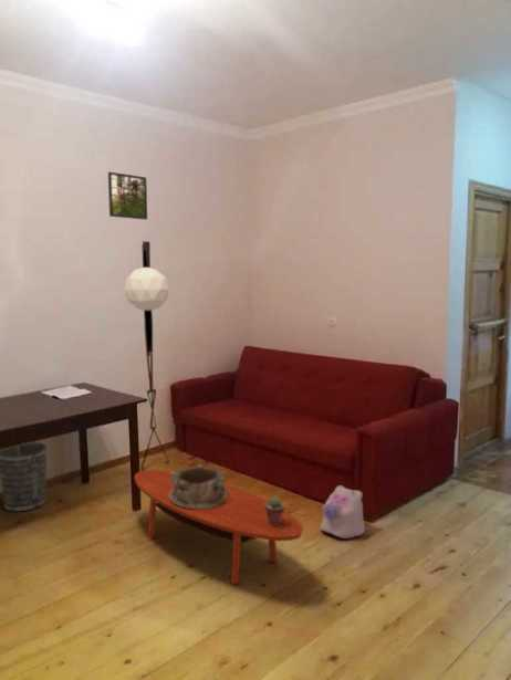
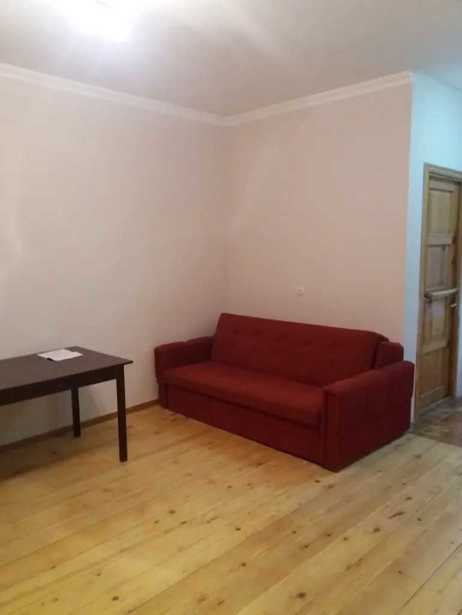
- wastebasket (23, 475)
- floor lamp (148, 355)
- potted succulent (274, 509)
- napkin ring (198, 483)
- plush toy (342, 510)
- coffee table (209, 523)
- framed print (128, 196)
